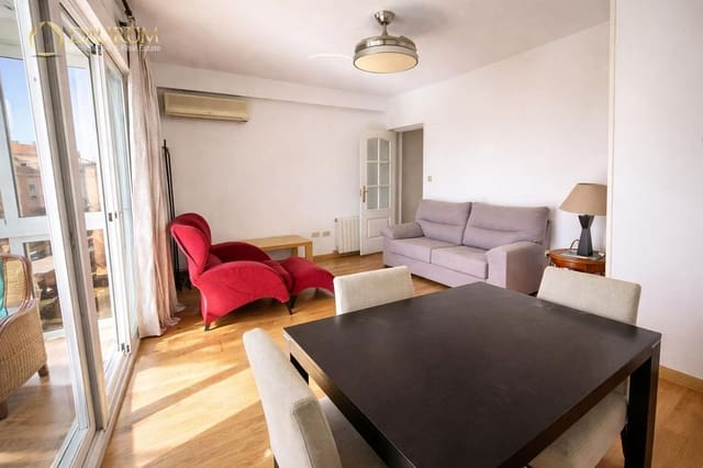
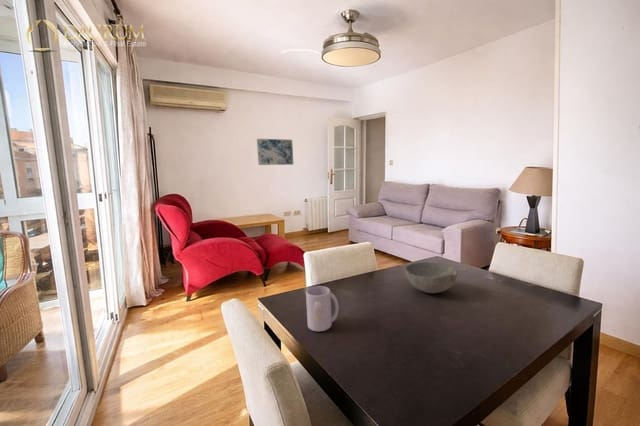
+ bowl (430, 279)
+ wall art (275, 152)
+ mug (322, 307)
